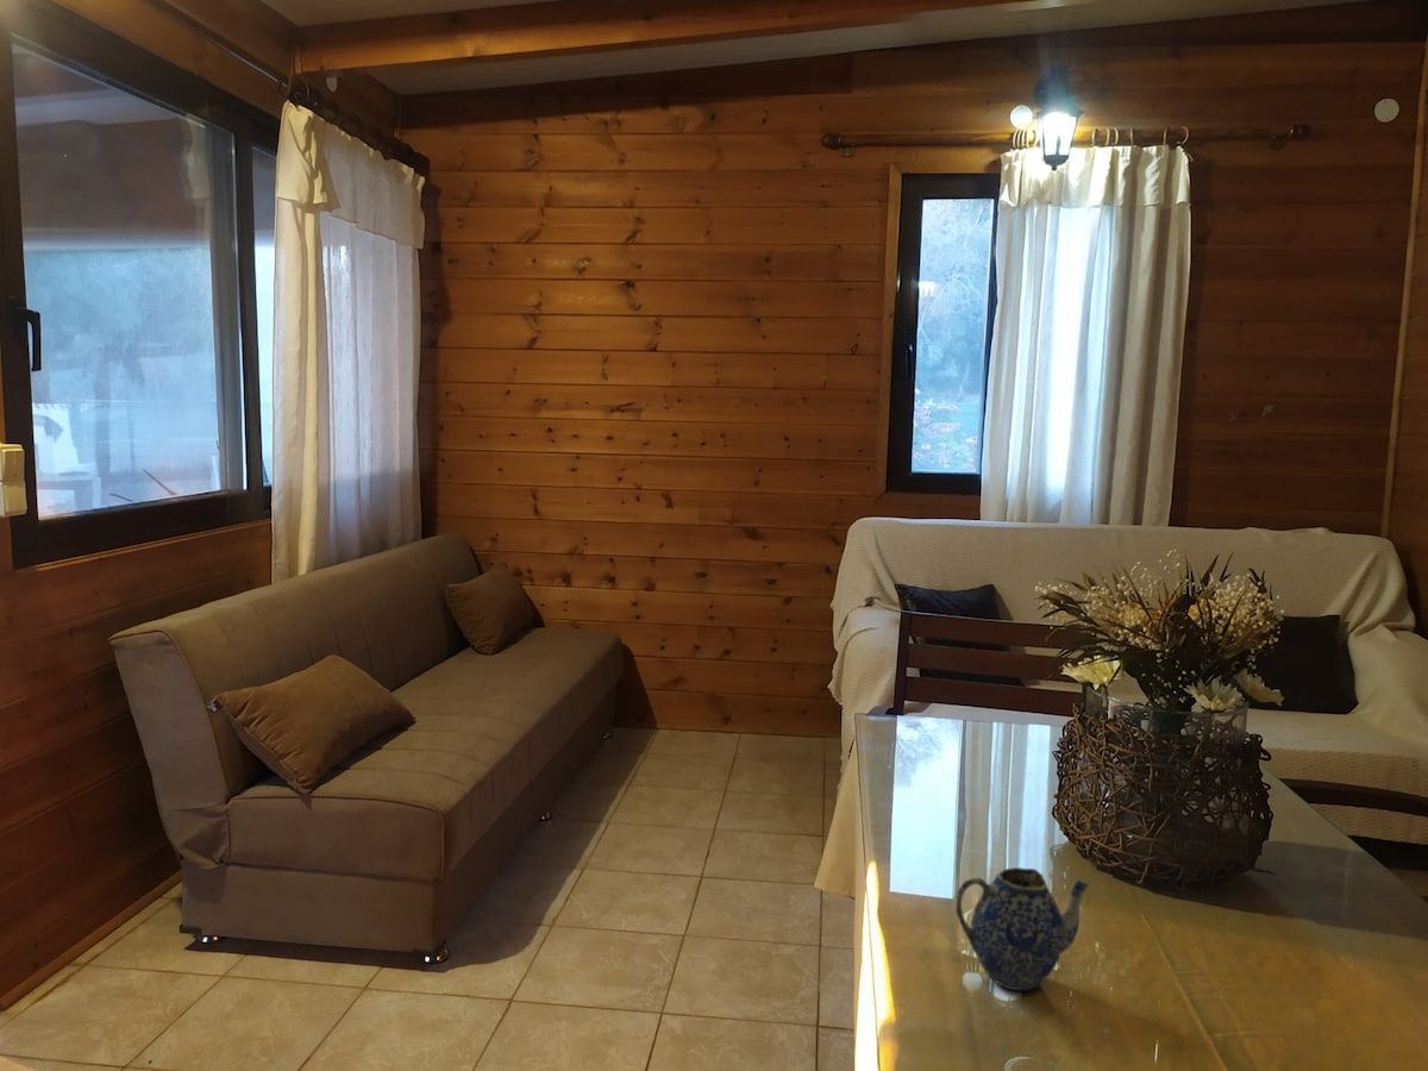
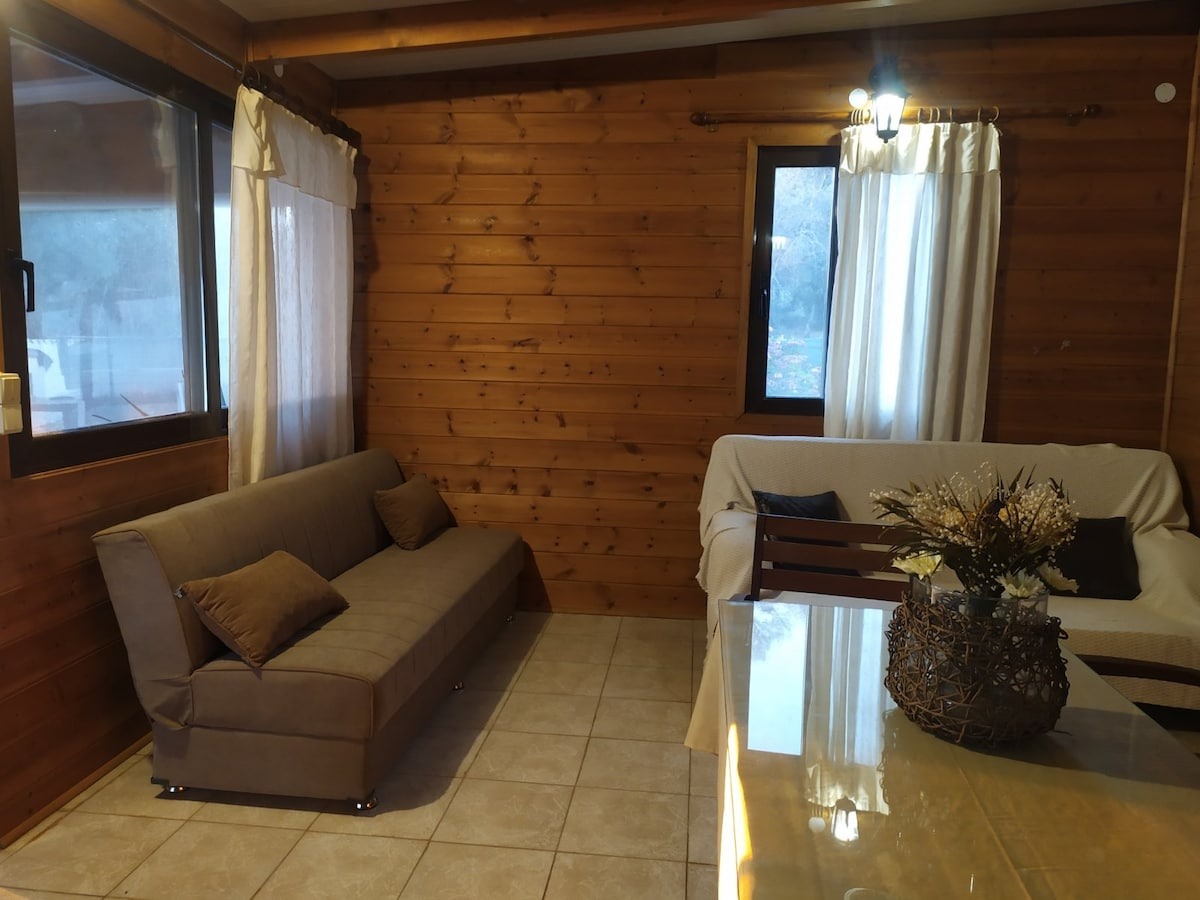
- teapot (1021, 923)
